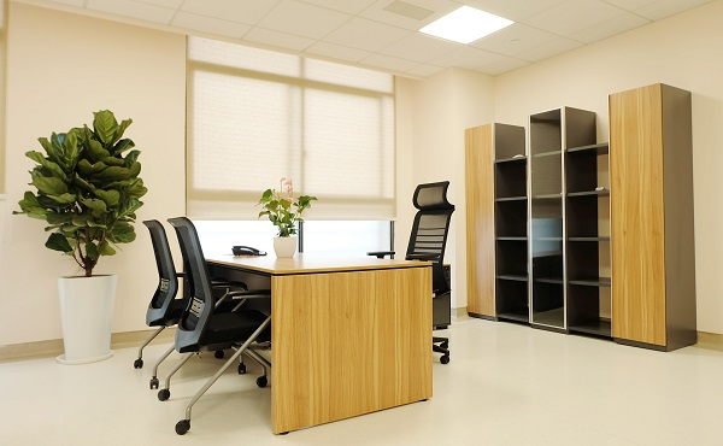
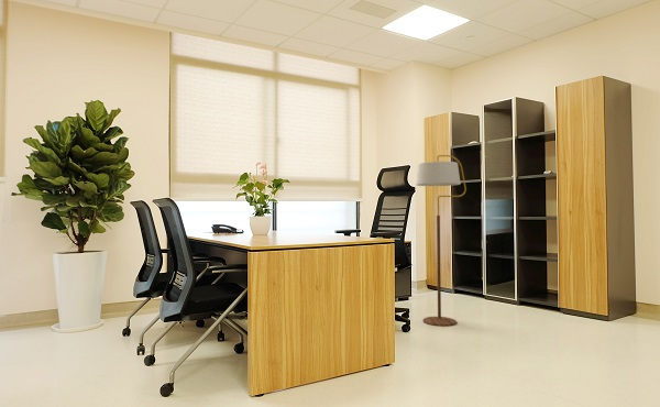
+ floor lamp (439, 238)
